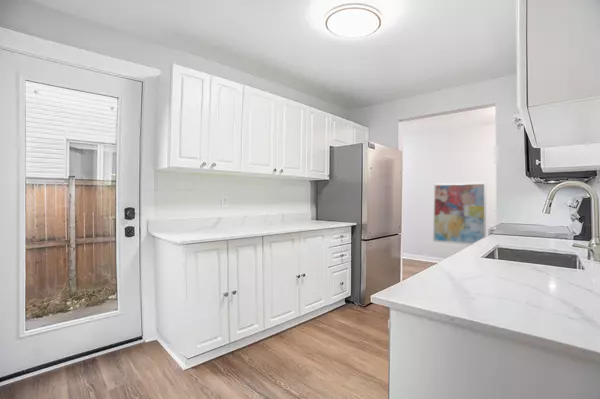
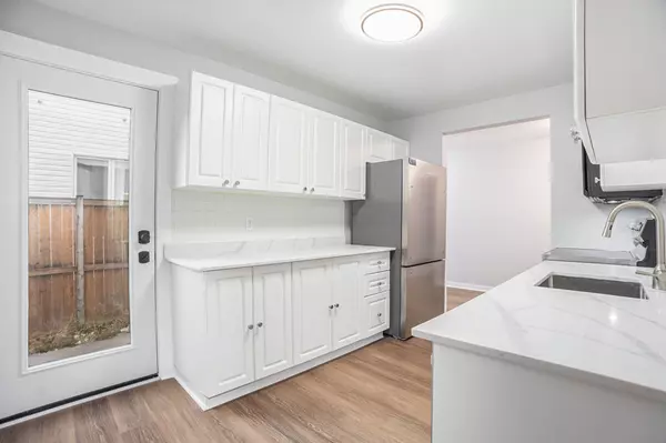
- wall art (458, 213)
